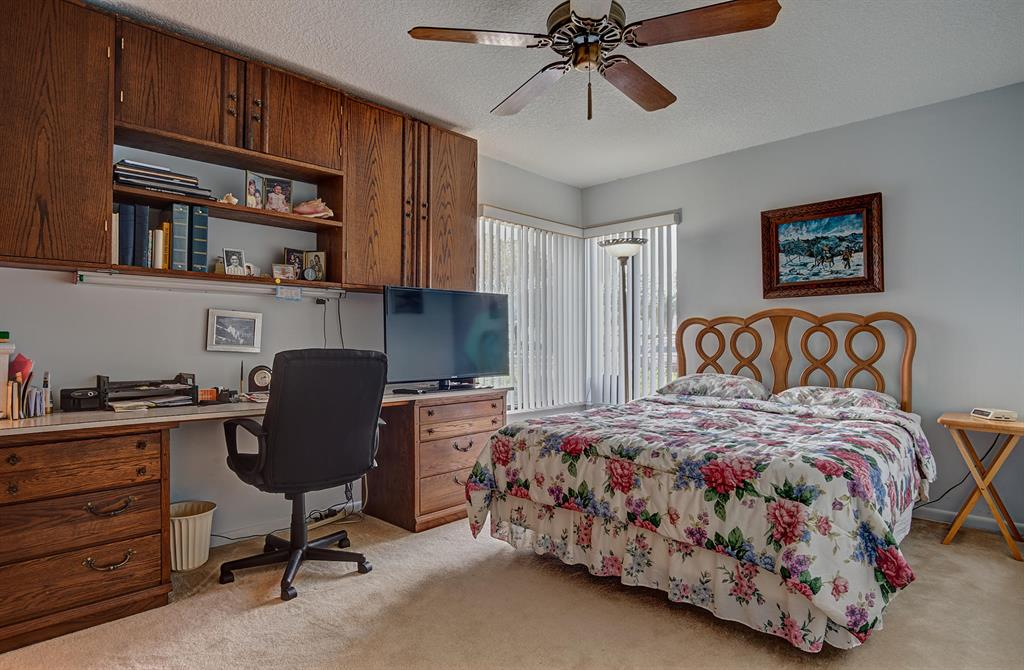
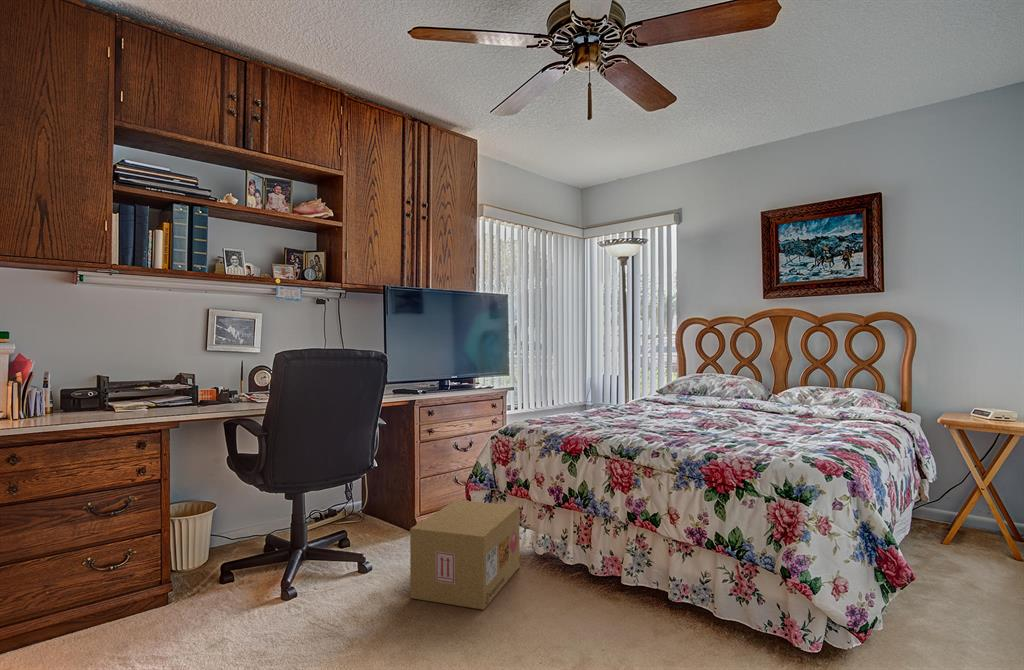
+ cardboard box (468, 548)
